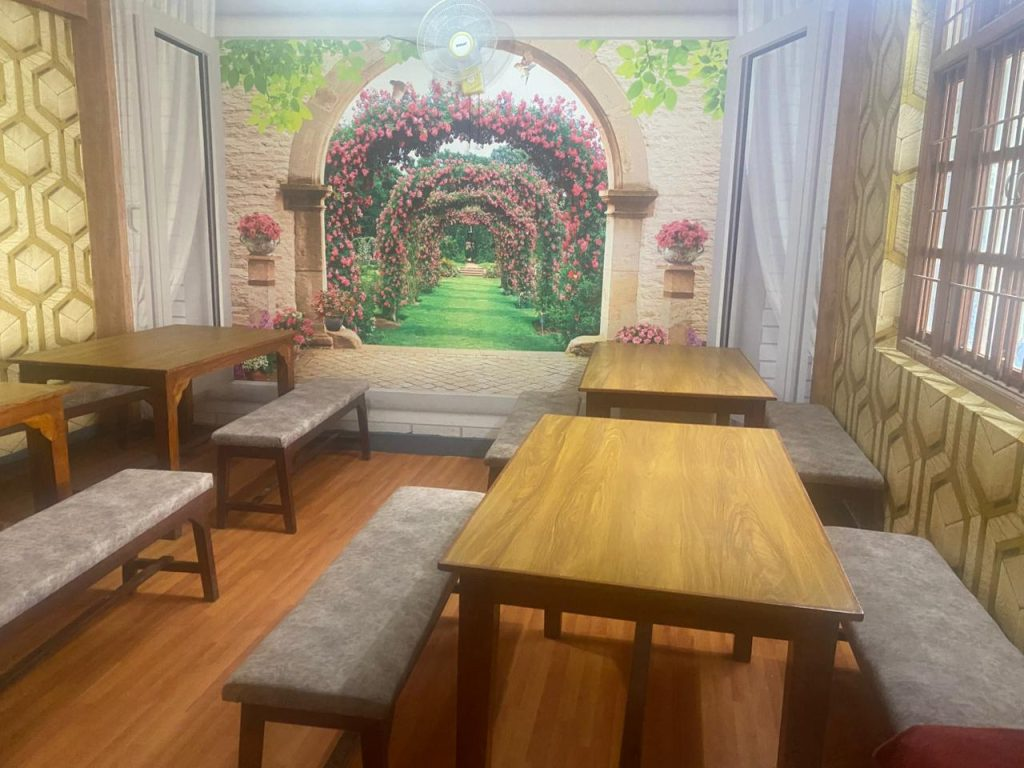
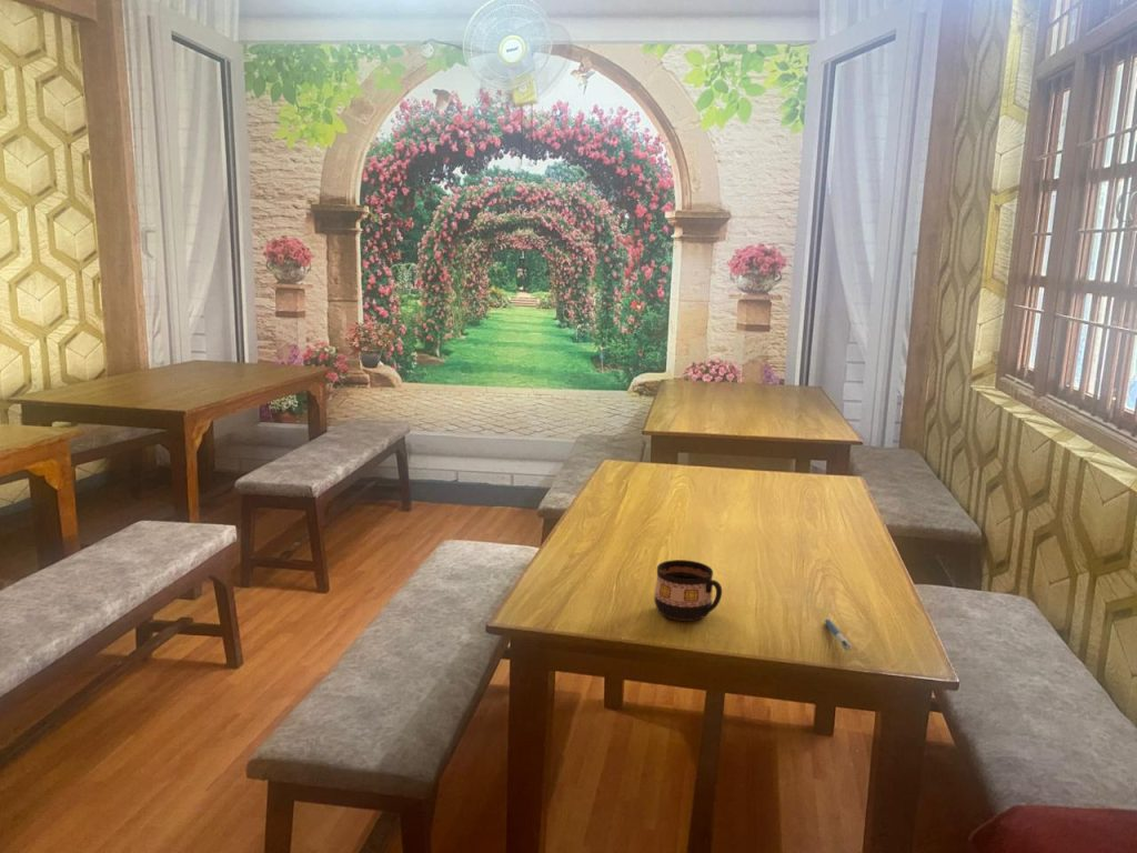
+ cup (684, 592)
+ pen (838, 633)
